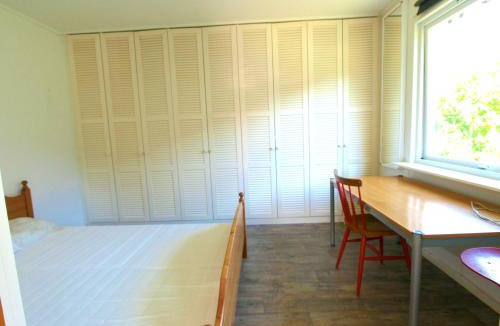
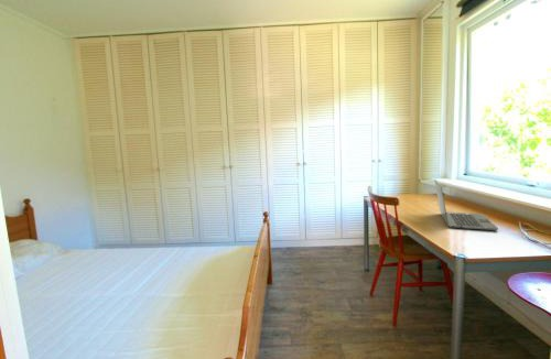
+ laptop (463, 213)
